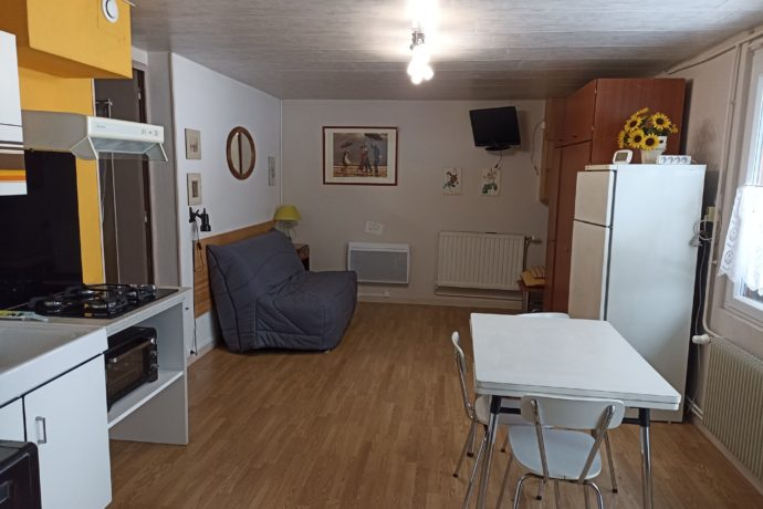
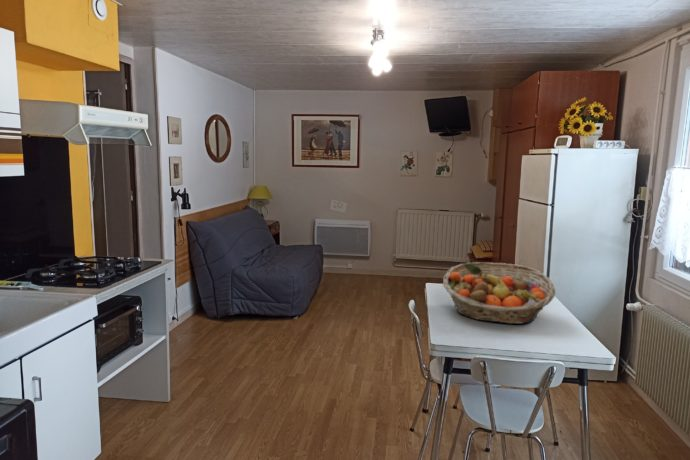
+ fruit basket (496, 291)
